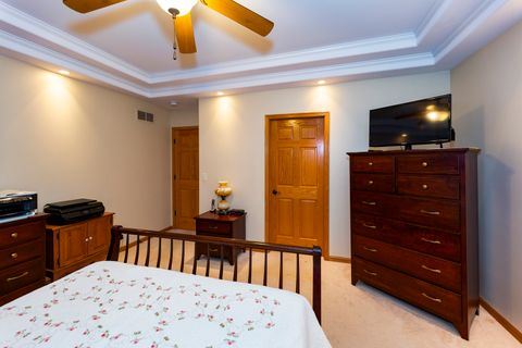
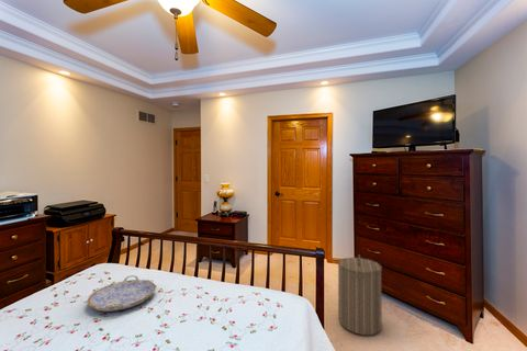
+ serving tray (123, 293)
+ laundry hamper (359, 288)
